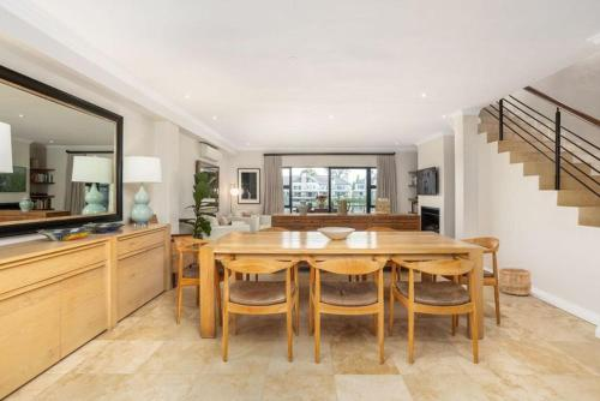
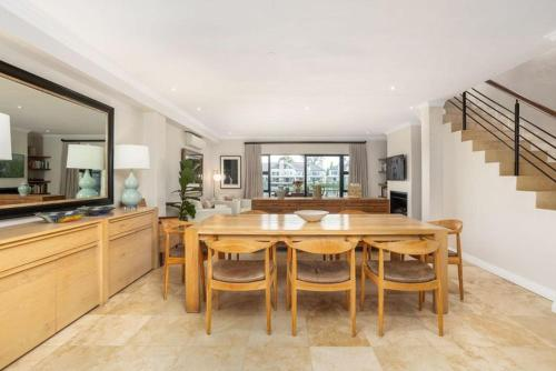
- wooden bucket (514, 281)
